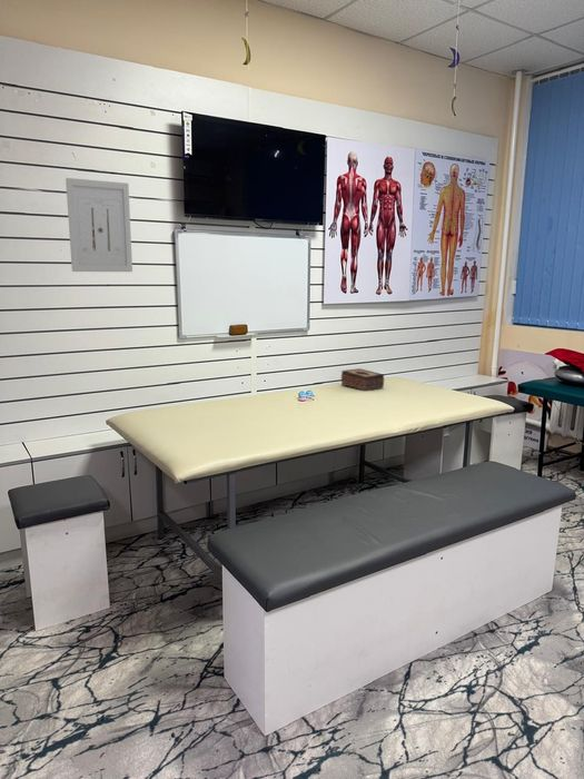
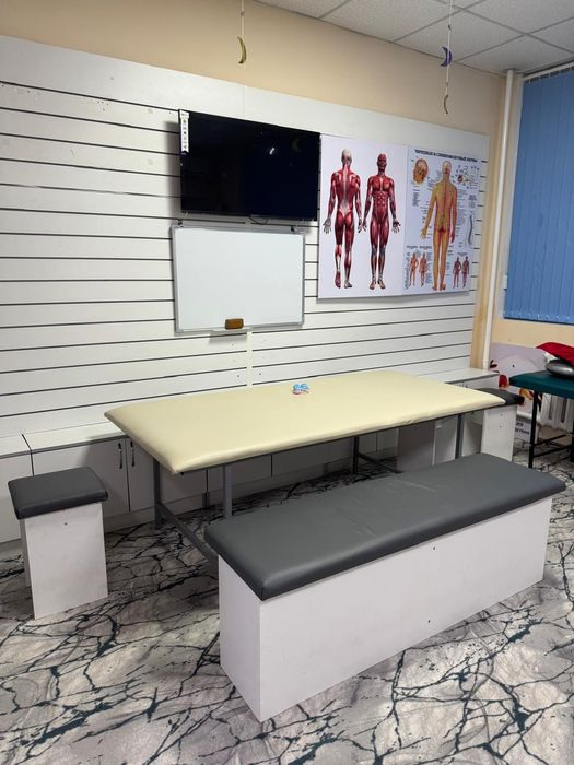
- tissue box (362, 379)
- wall art (100, 226)
